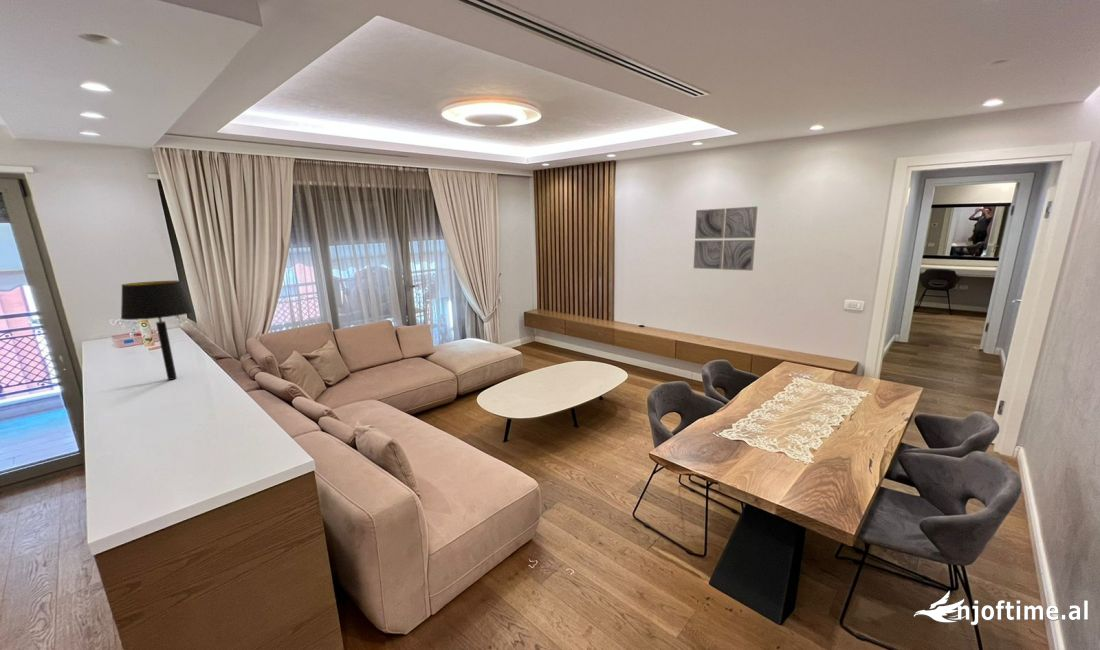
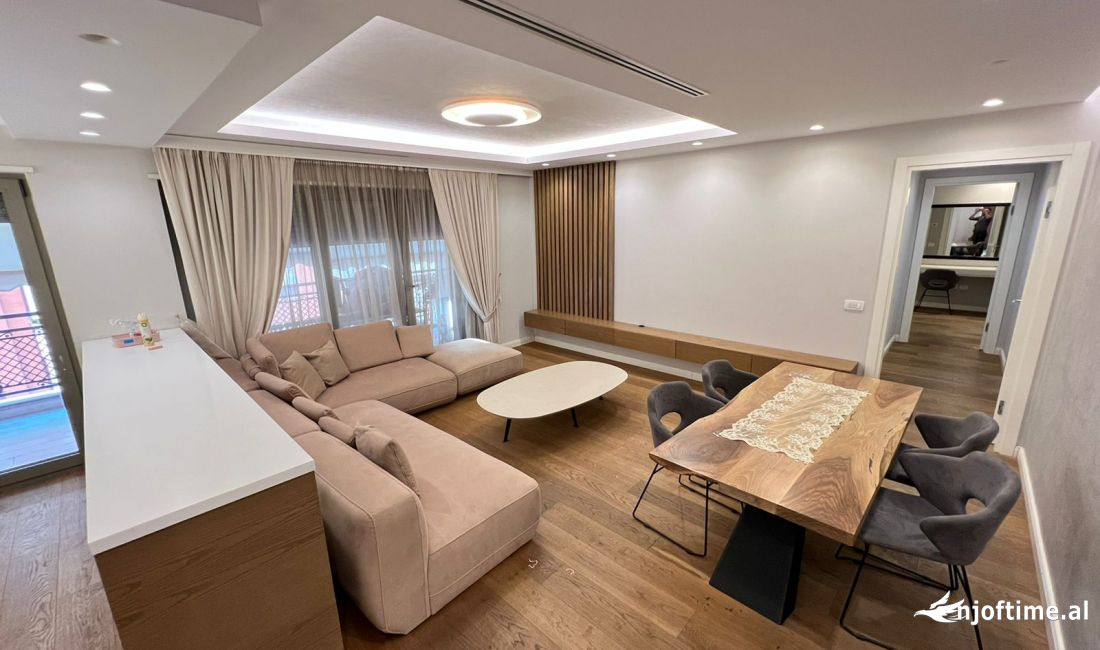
- table lamp (162, 331)
- wall art (724, 240)
